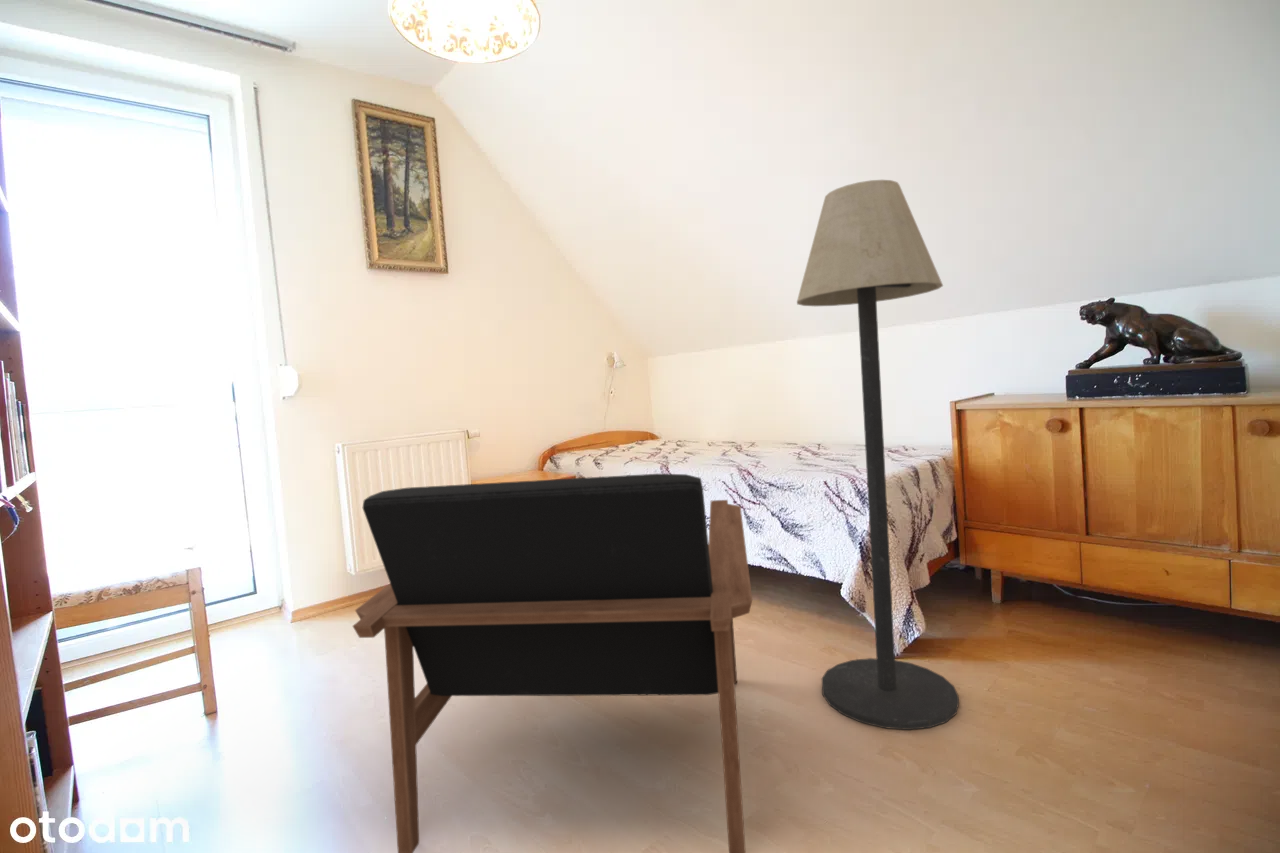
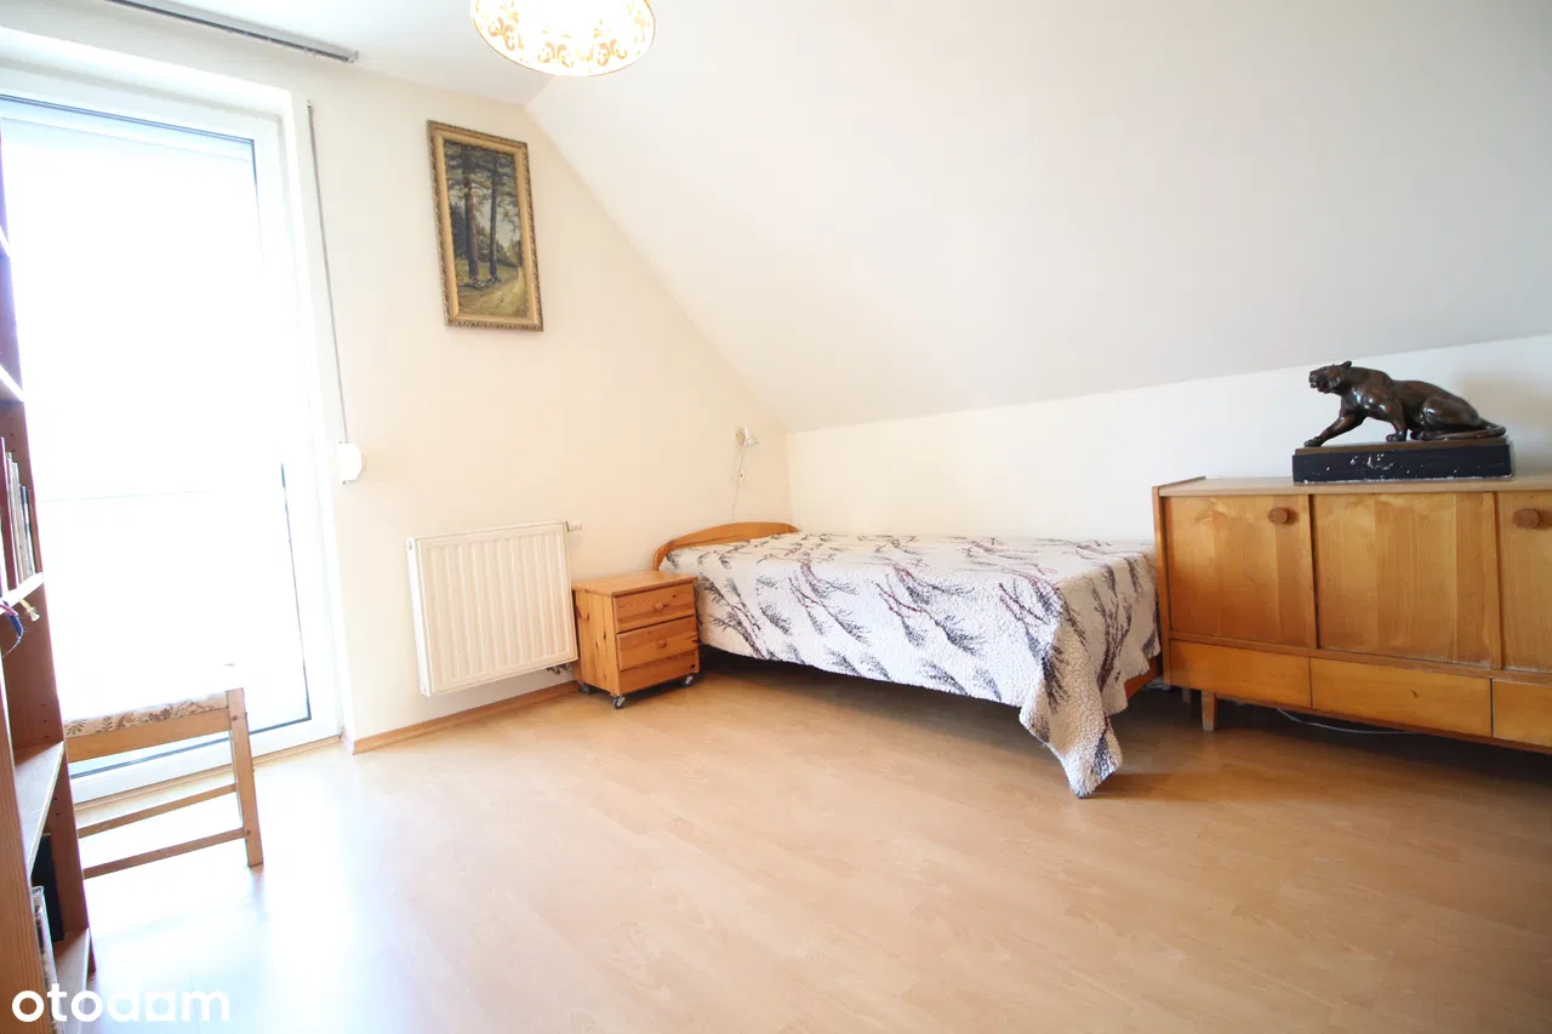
- armchair (587, 608)
- floor lamp (874, 449)
